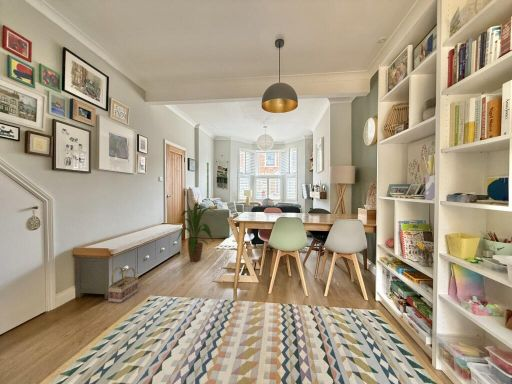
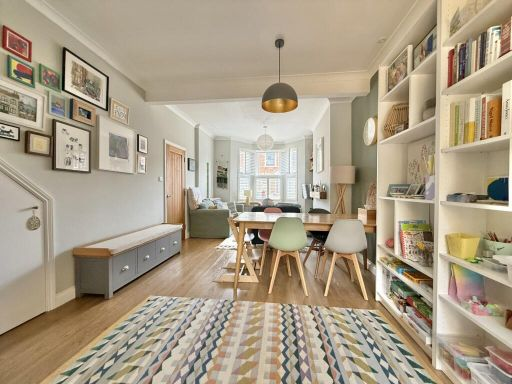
- house plant (198, 230)
- basket (123, 281)
